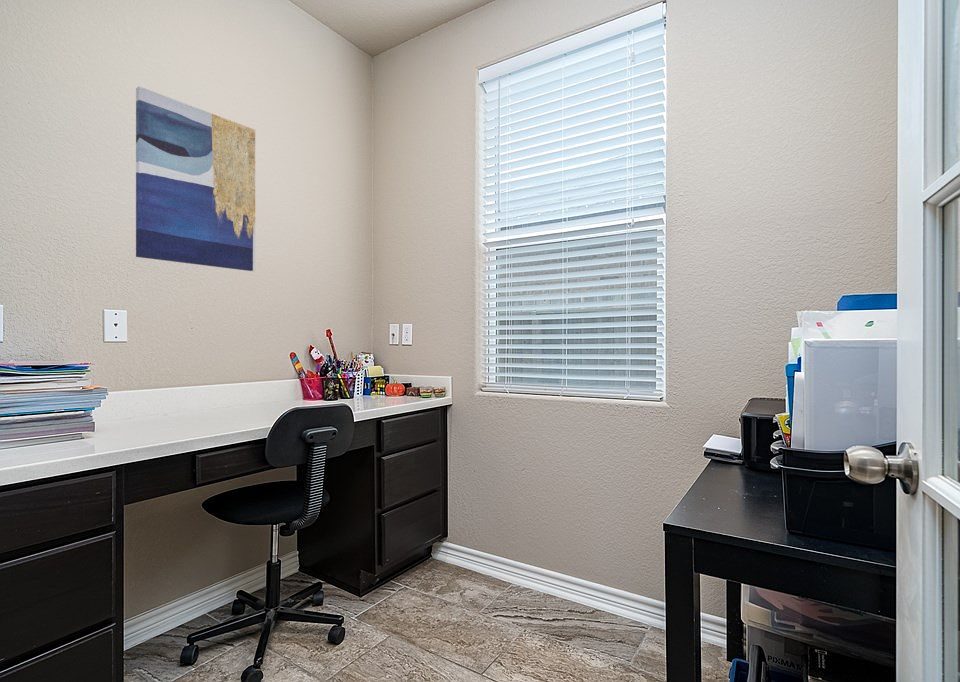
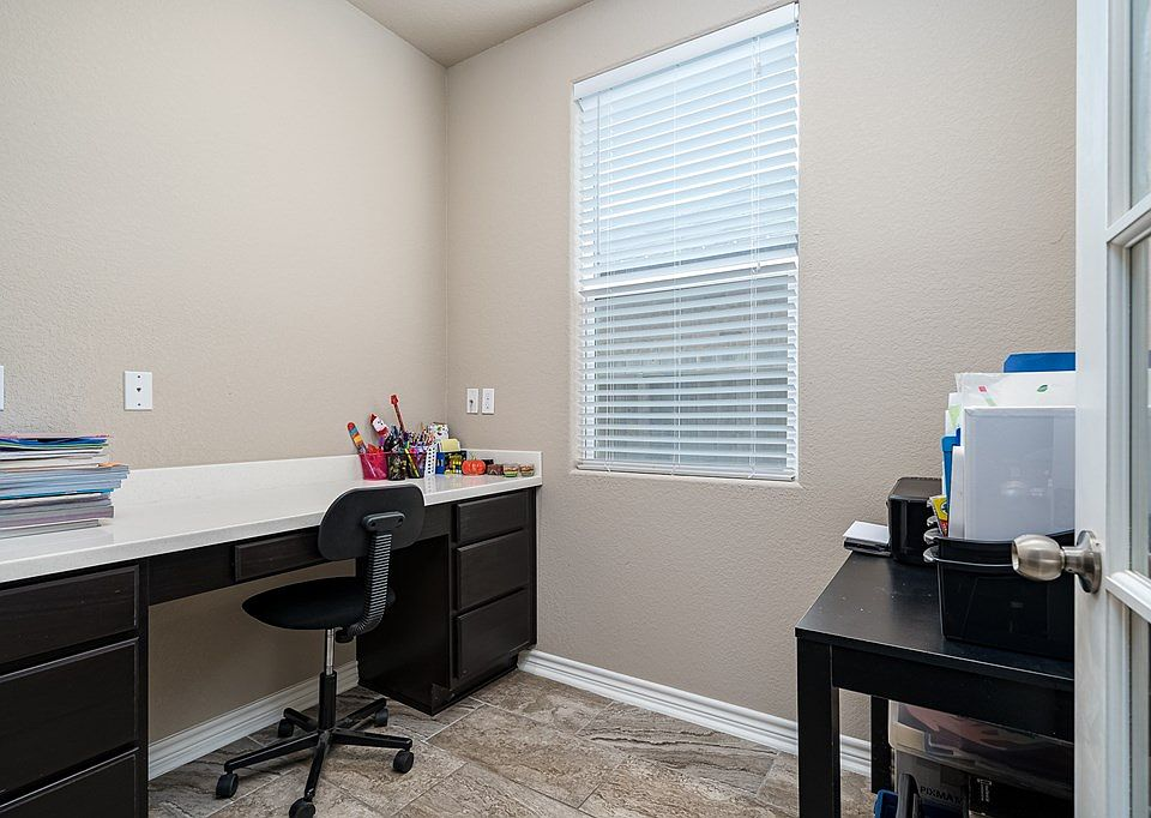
- wall art (201, 187)
